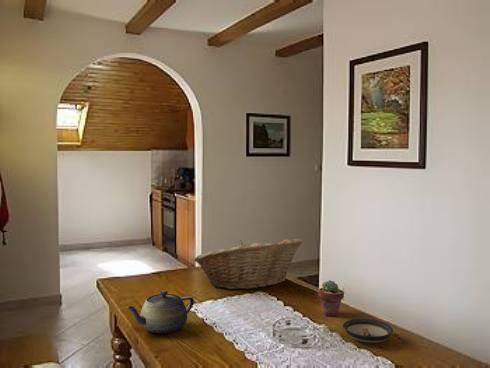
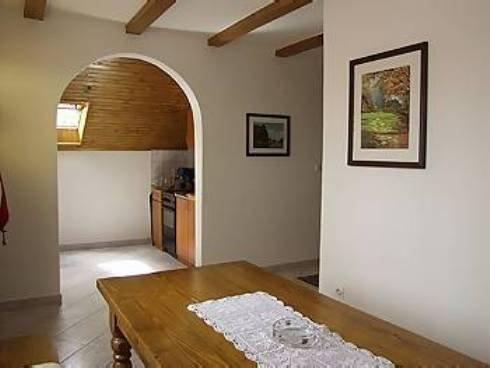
- teapot (161, 310)
- fruit basket (249, 259)
- saucer (367, 332)
- potted succulent (330, 297)
